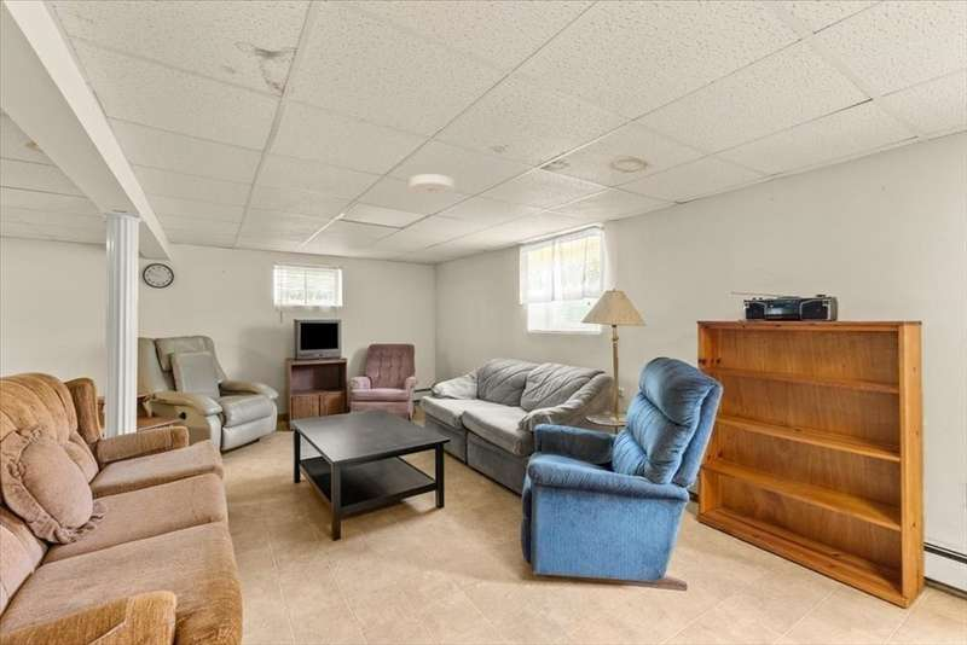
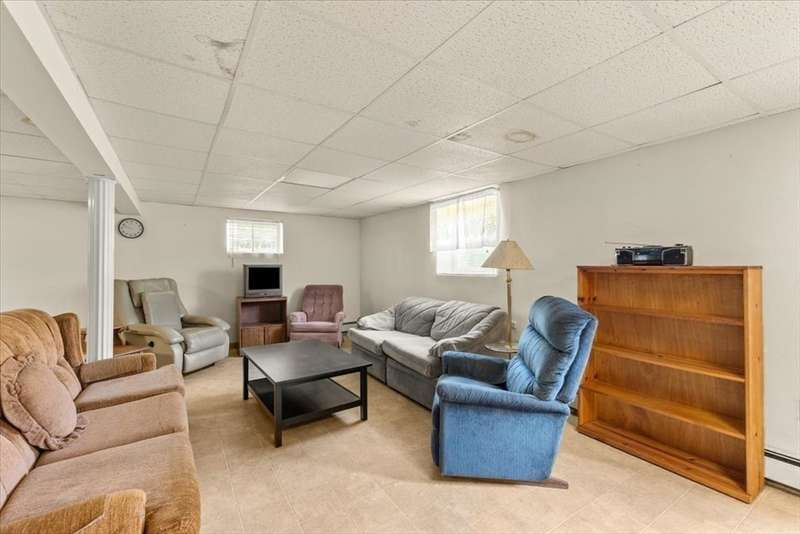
- smoke detector (432, 186)
